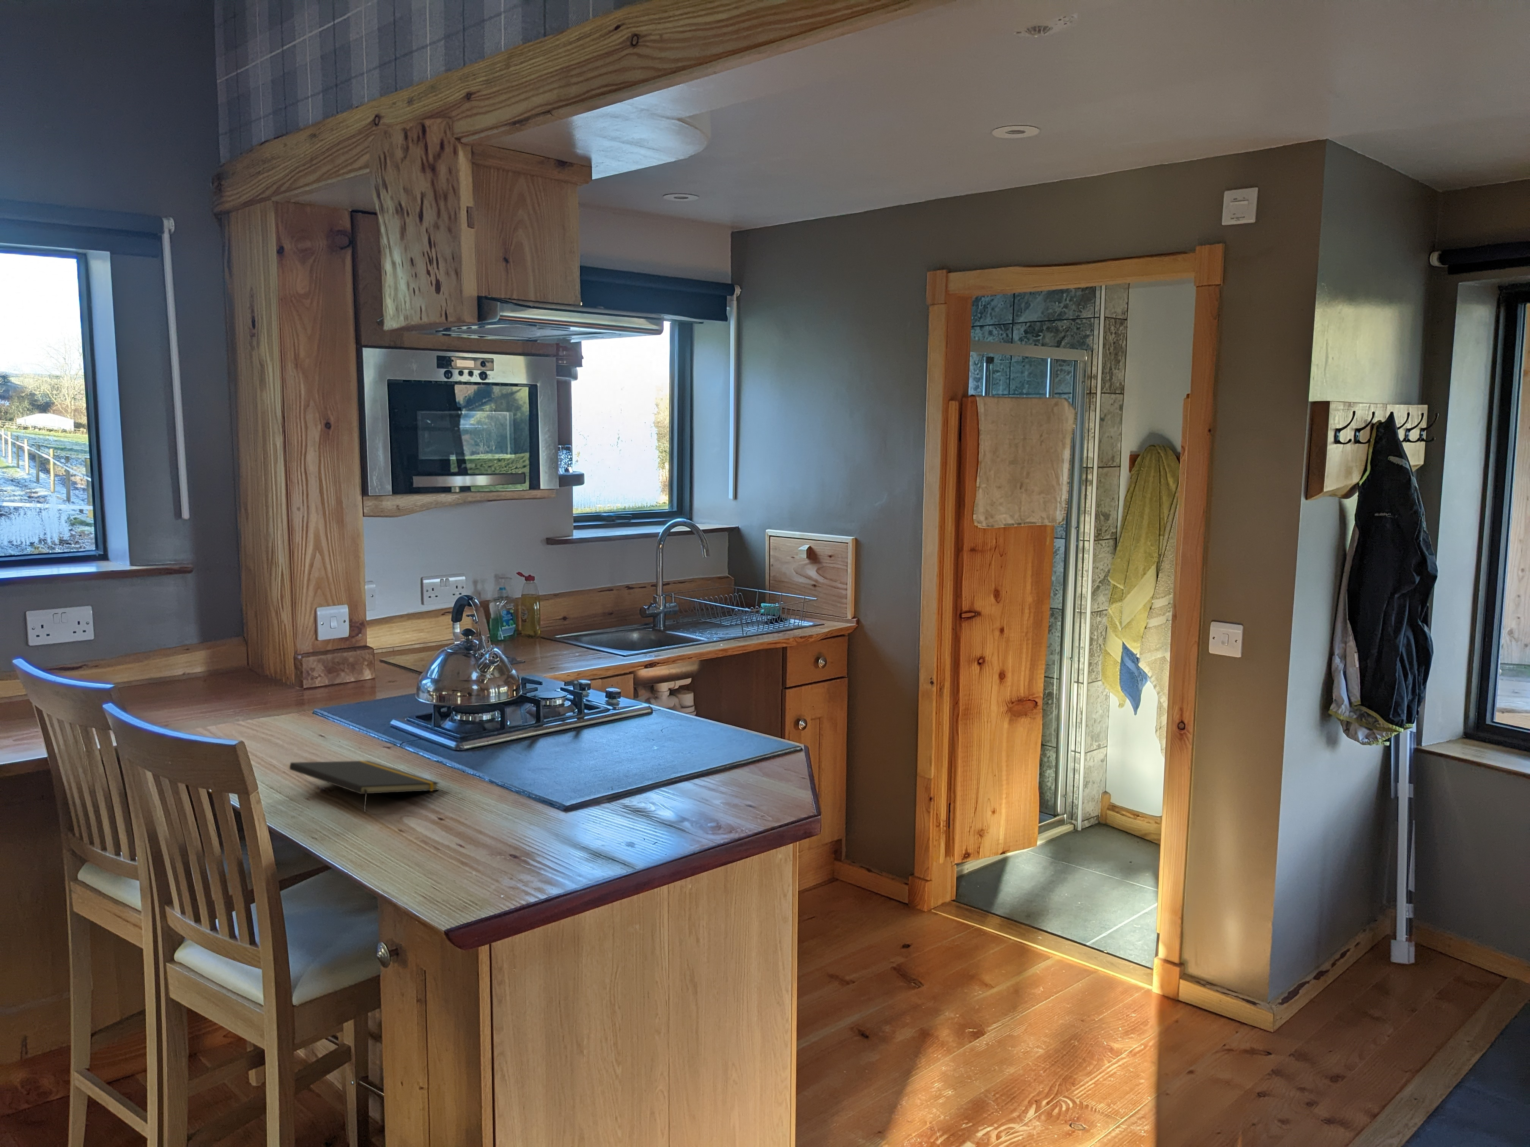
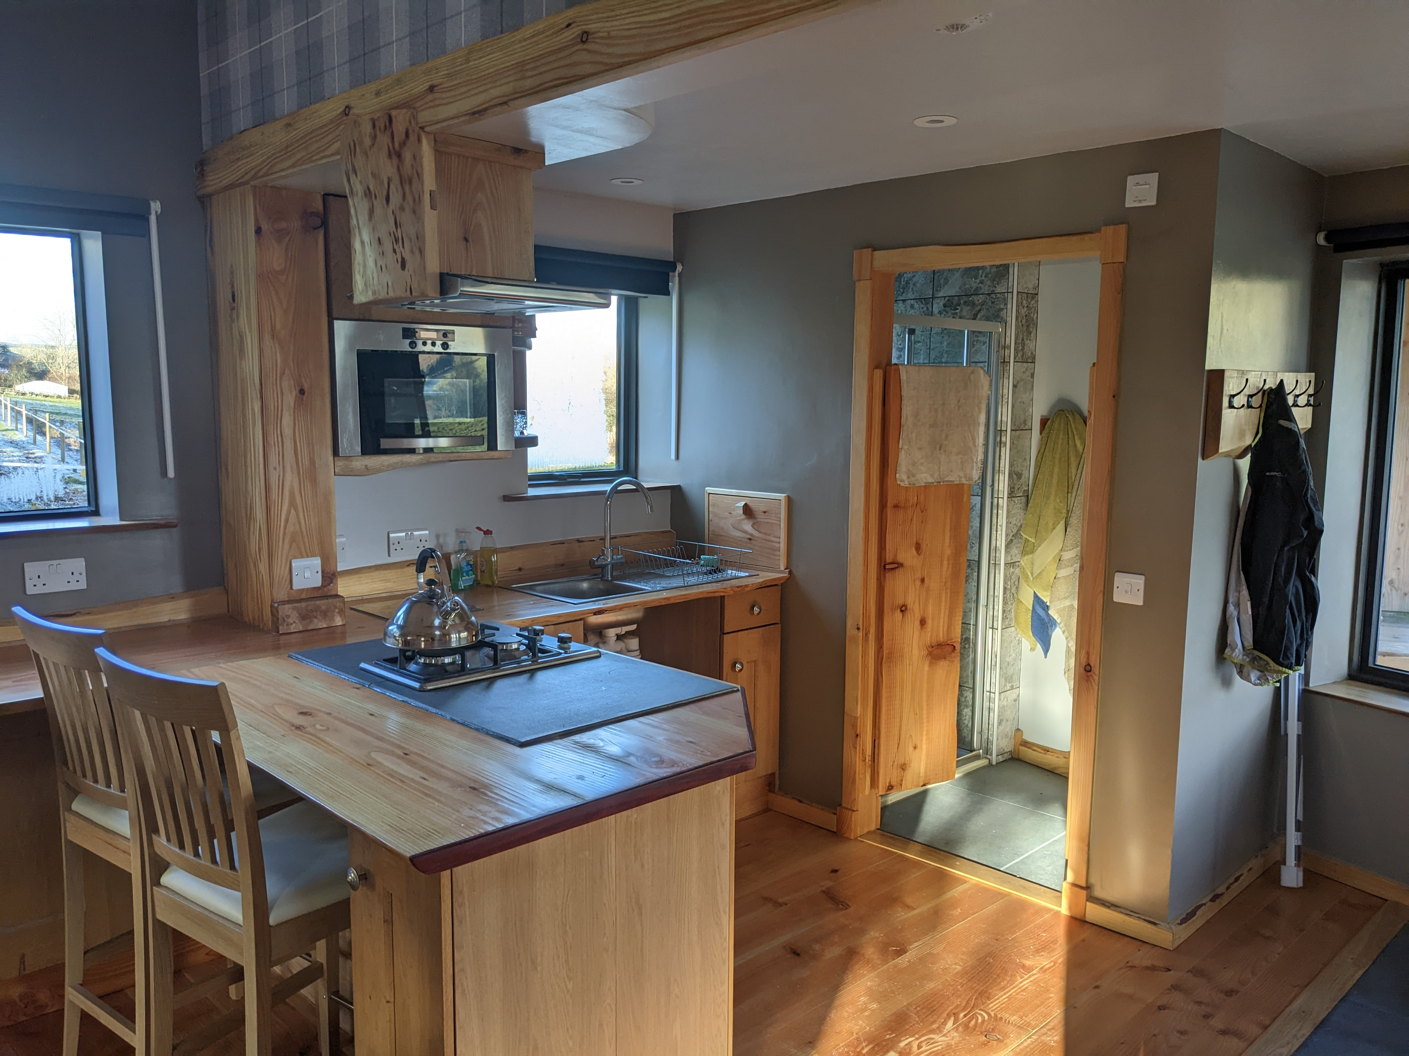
- notepad (364, 776)
